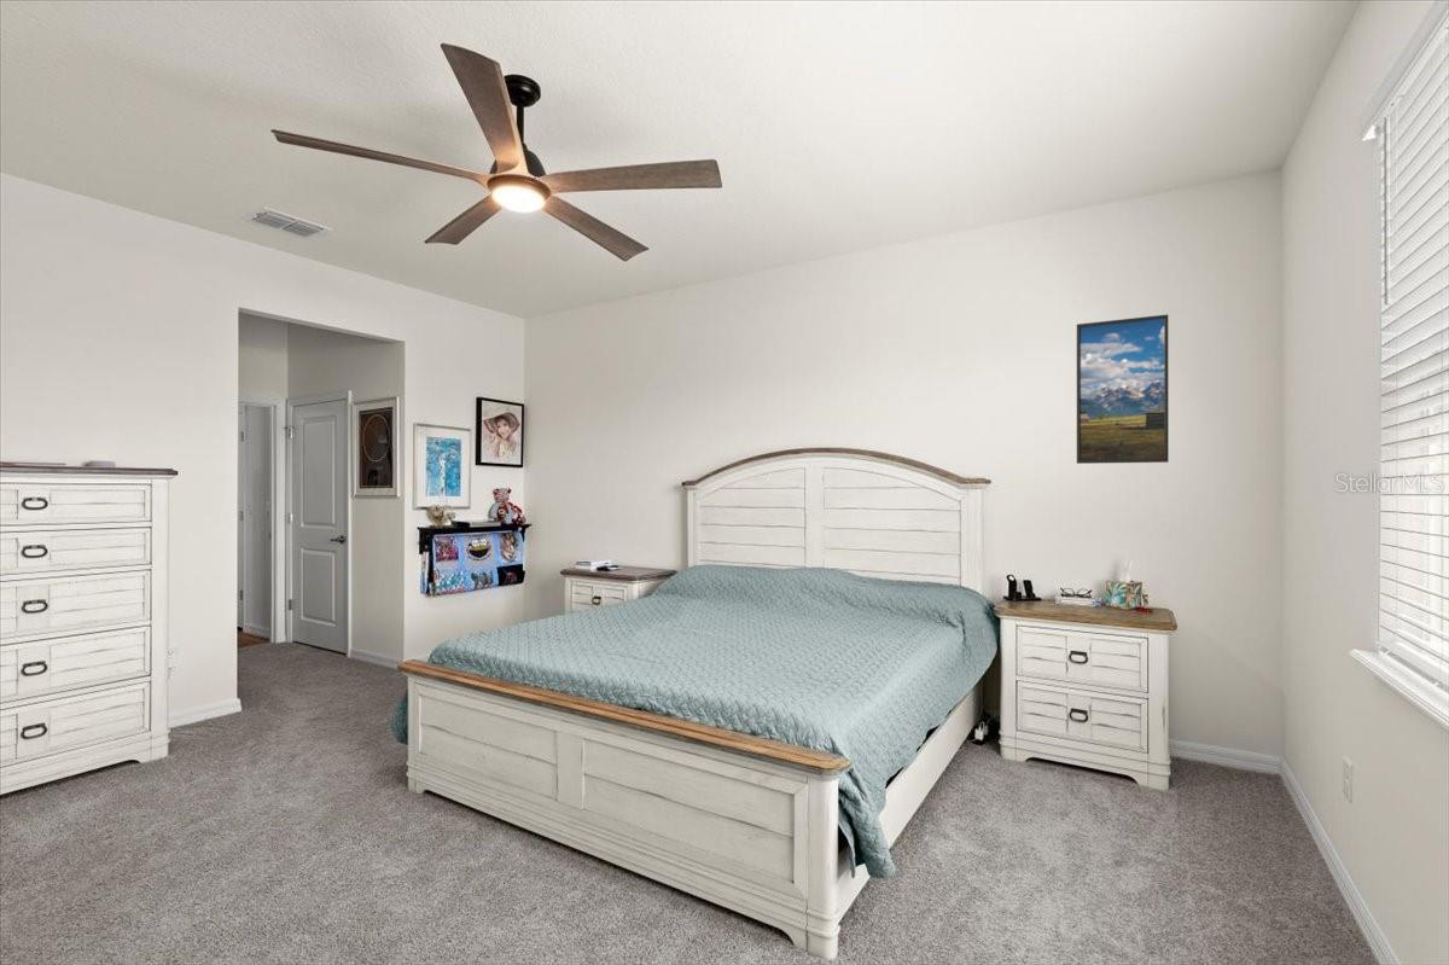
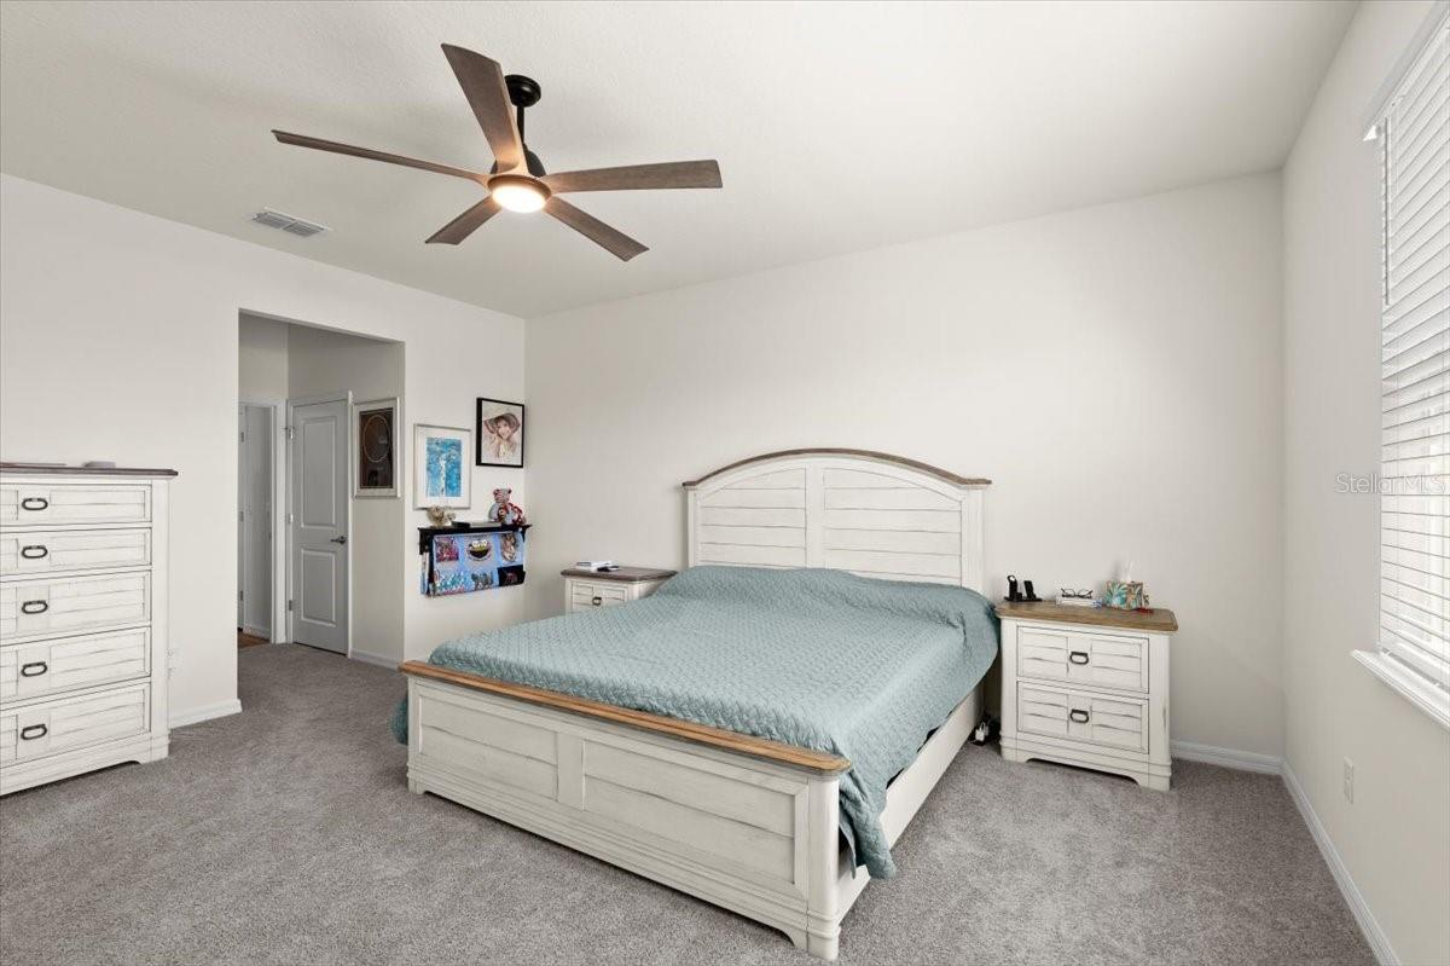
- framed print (1121, 391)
